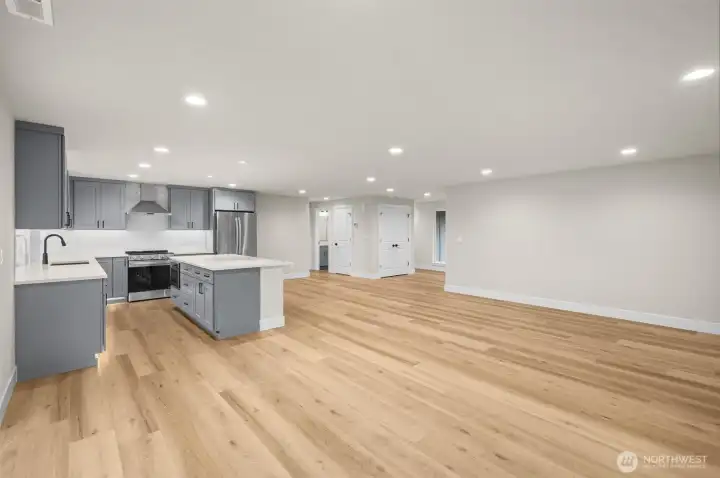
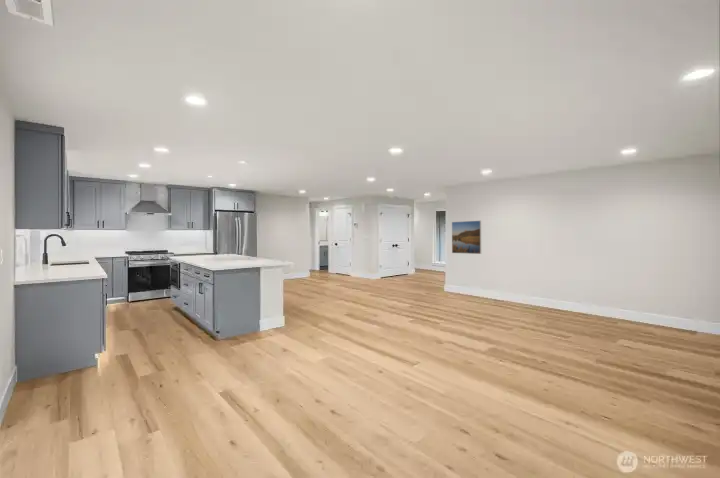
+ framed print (466, 237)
